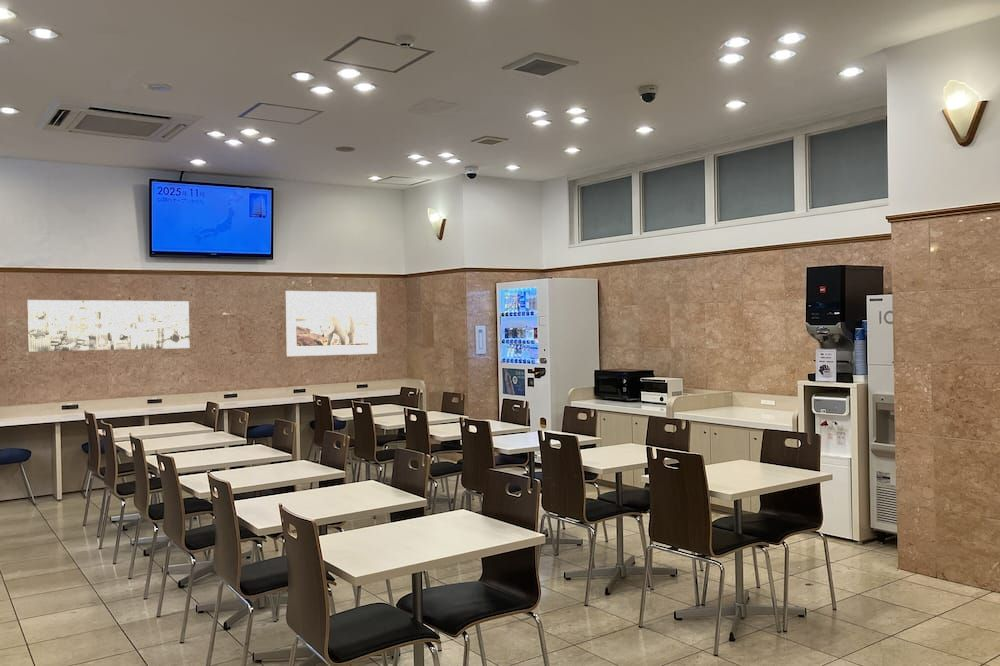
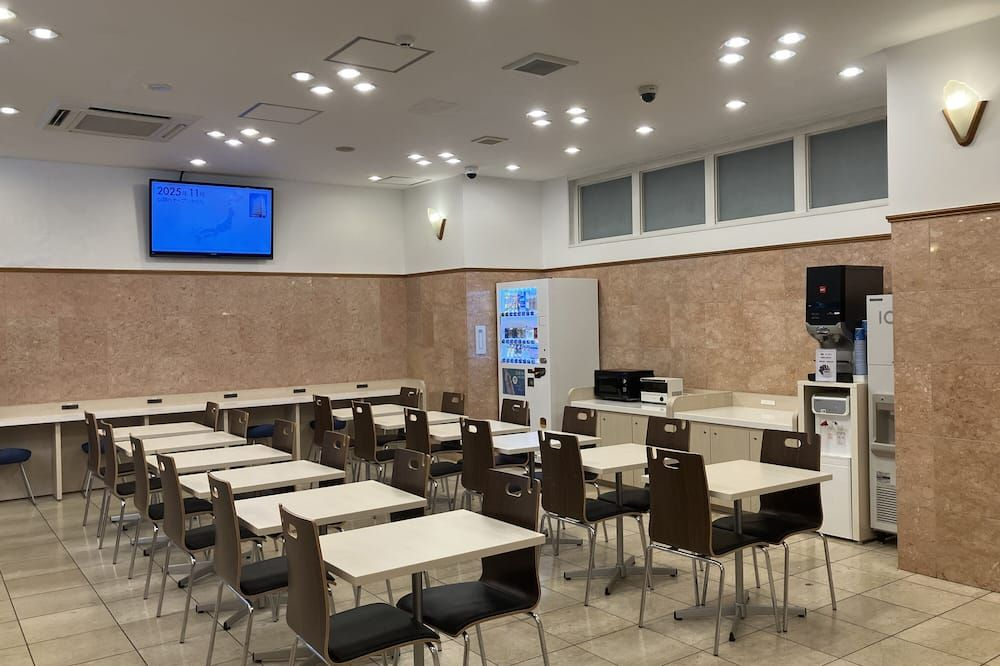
- wall art (112, 325)
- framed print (332, 323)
